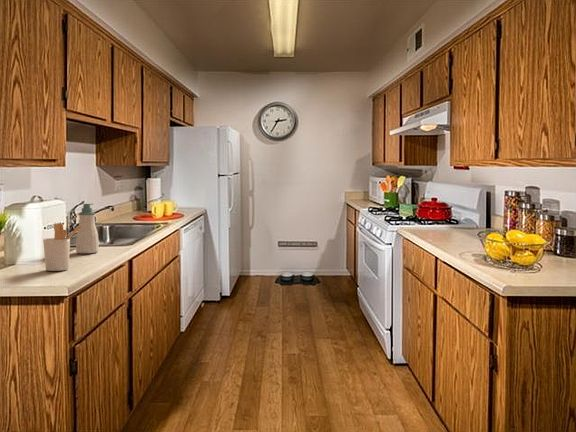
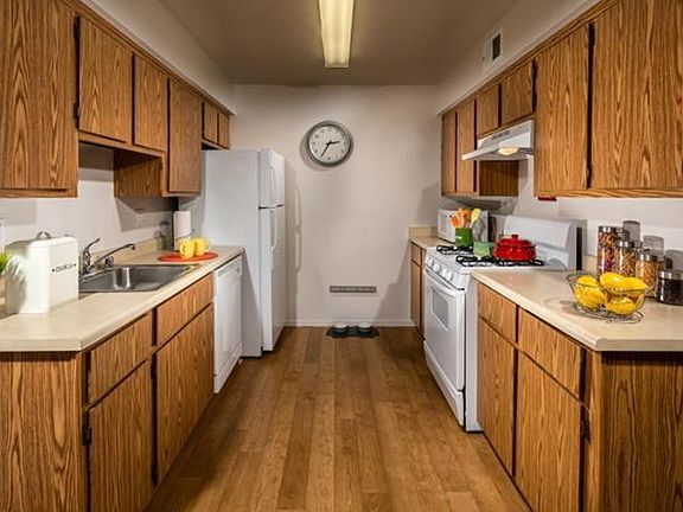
- soap bottle (87, 228)
- utensil holder (64, 246)
